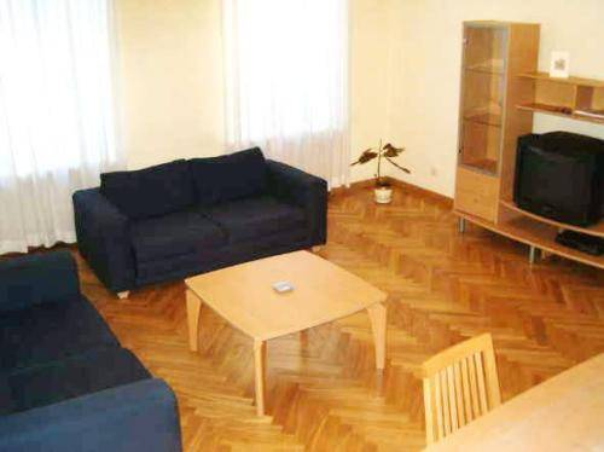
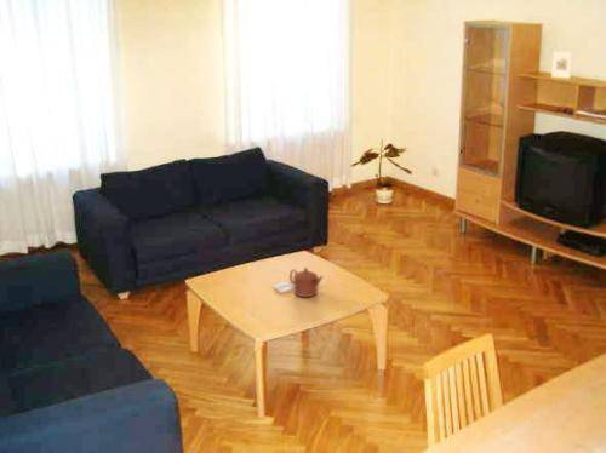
+ teapot (305, 280)
